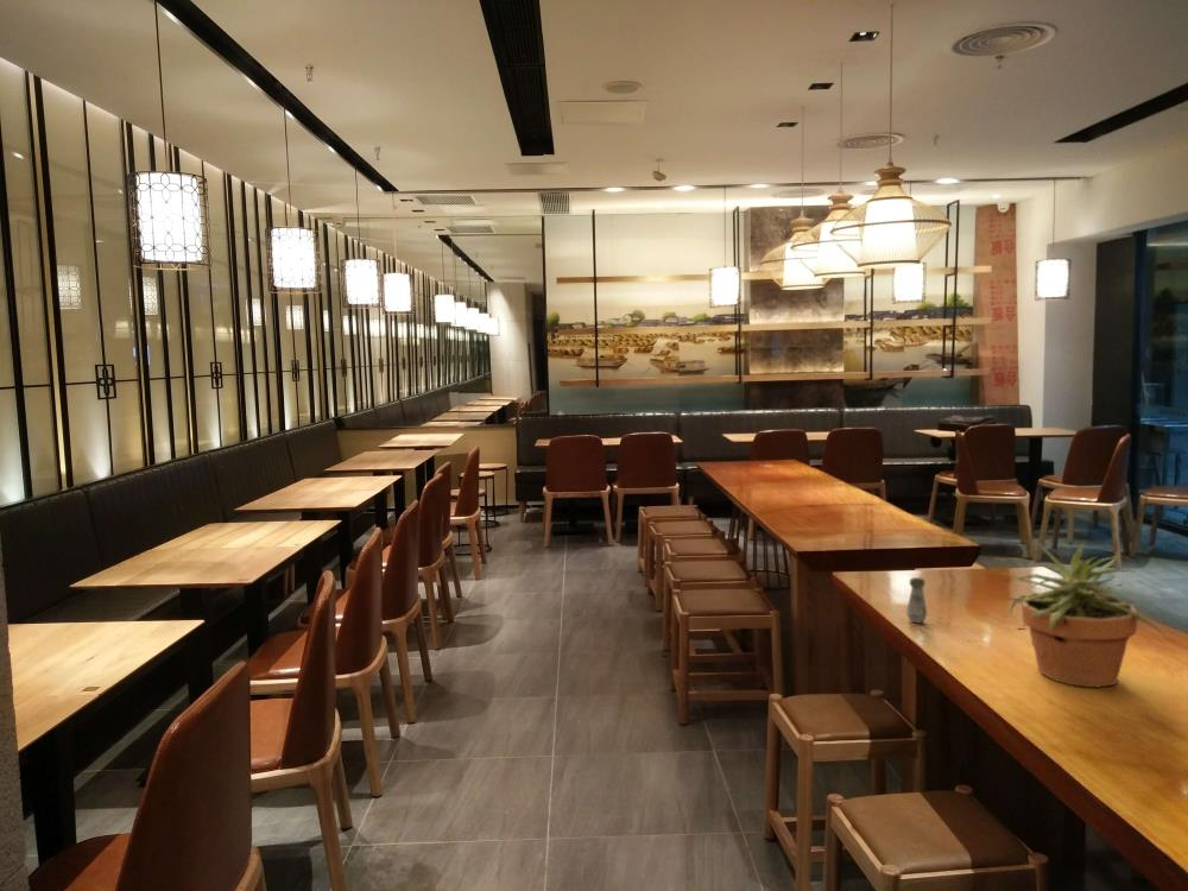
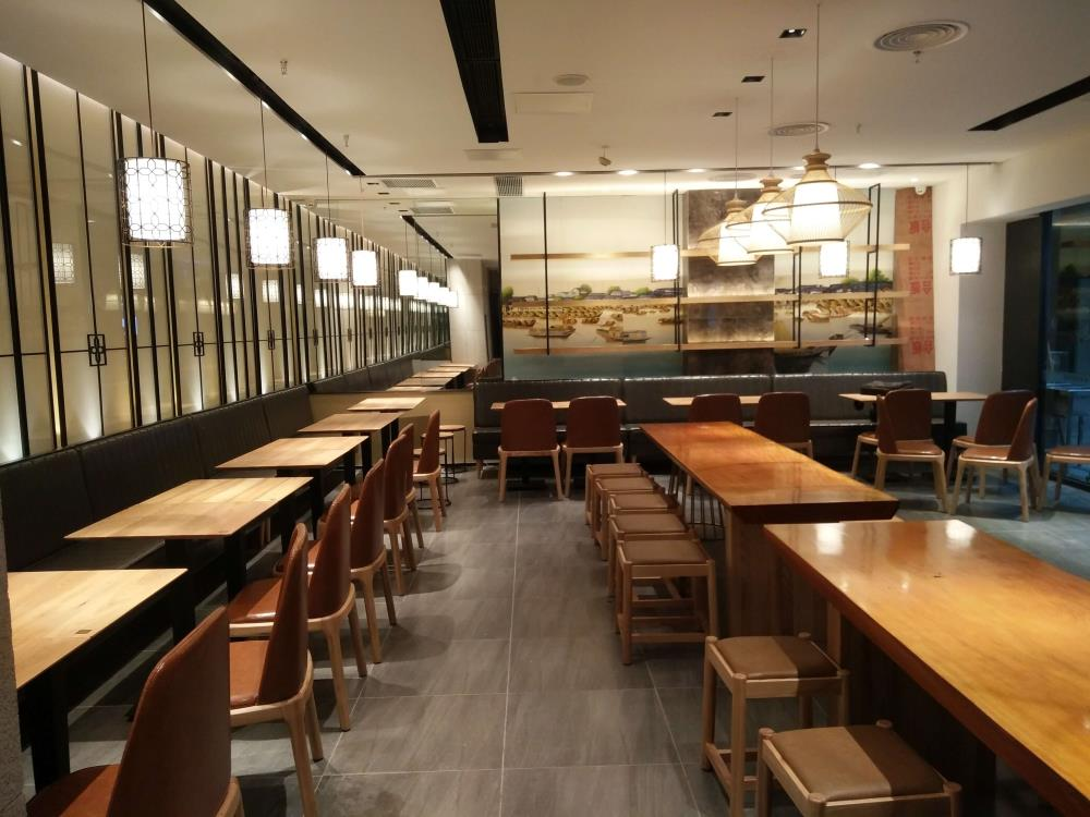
- potted plant (1080, 609)
- salt shaker (916, 599)
